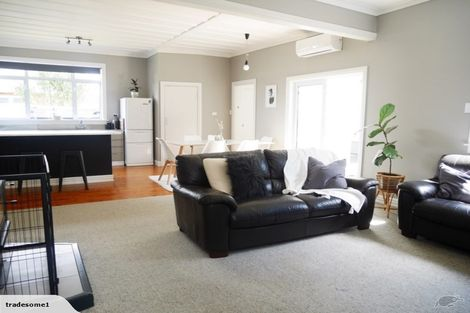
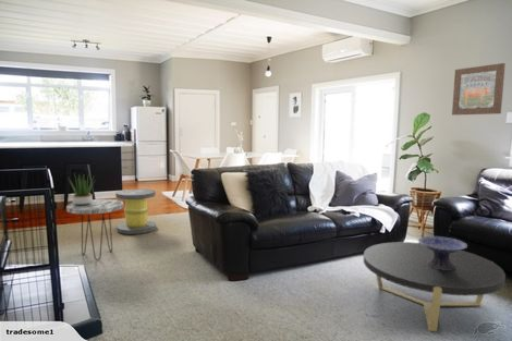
+ coffee table (427, 283)
+ potted plant (82, 188)
+ side table (101, 230)
+ wall art (476, 90)
+ stool (136, 210)
+ decorative bowl (441, 253)
